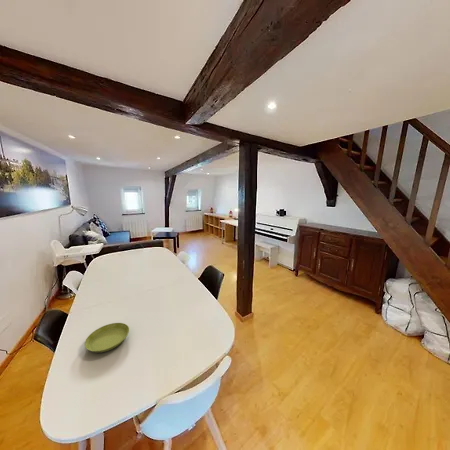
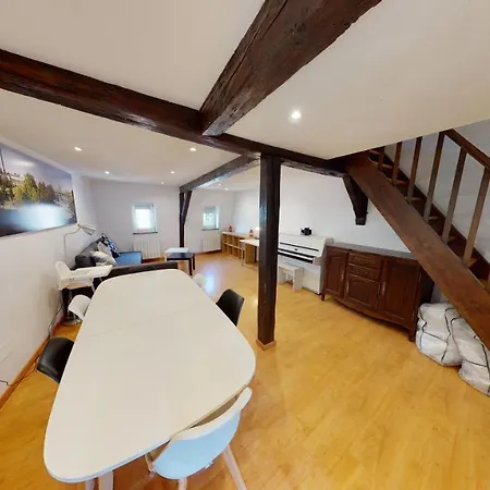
- saucer (108, 337)
